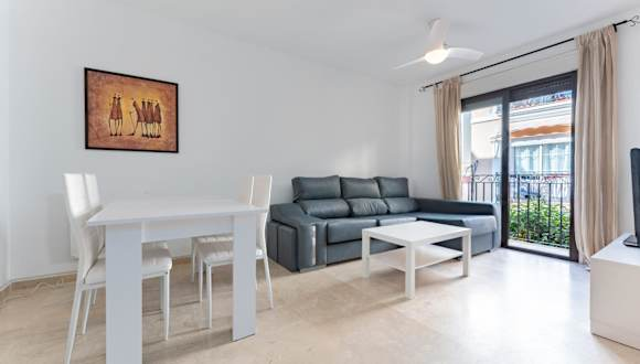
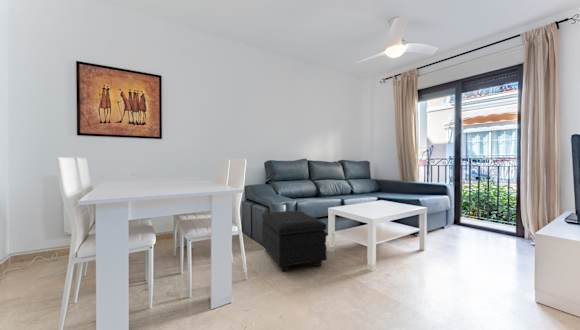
+ footstool (291, 236)
